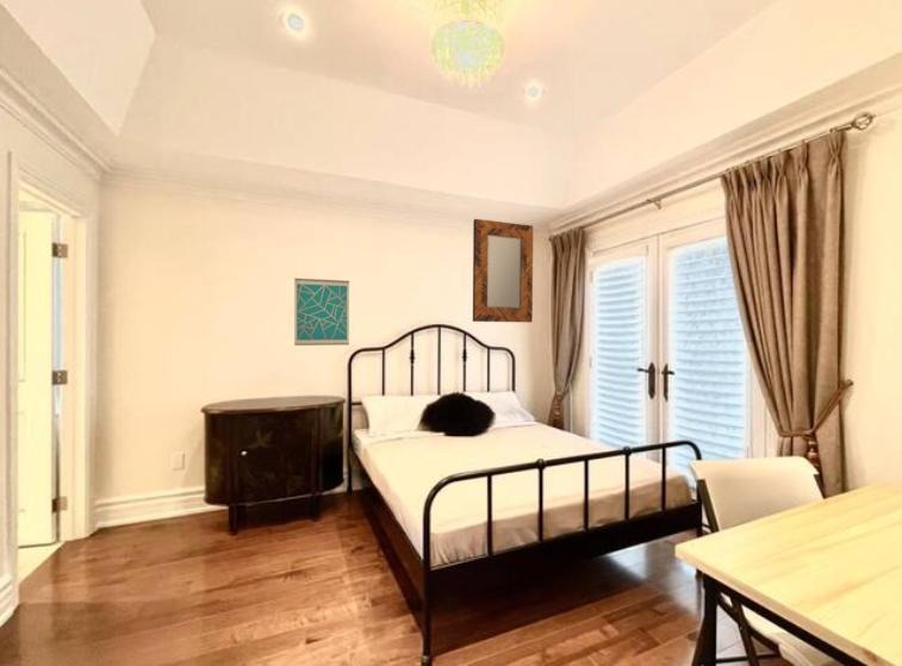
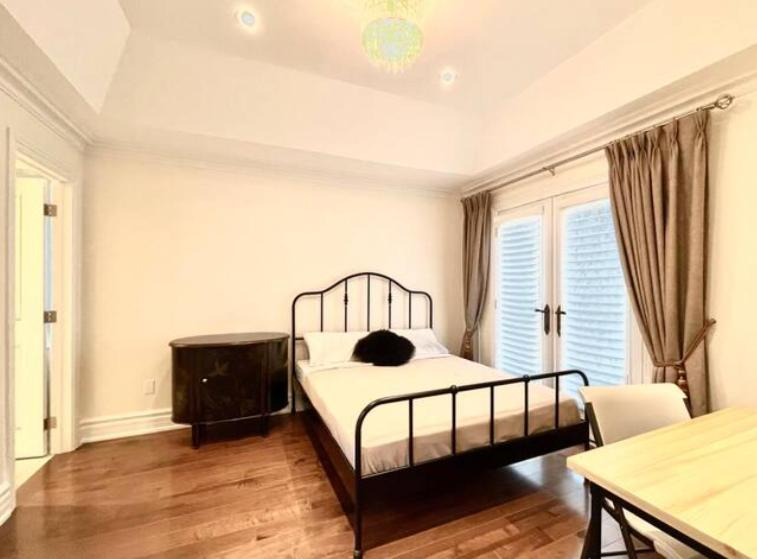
- home mirror (503, 272)
- wall art (322, 312)
